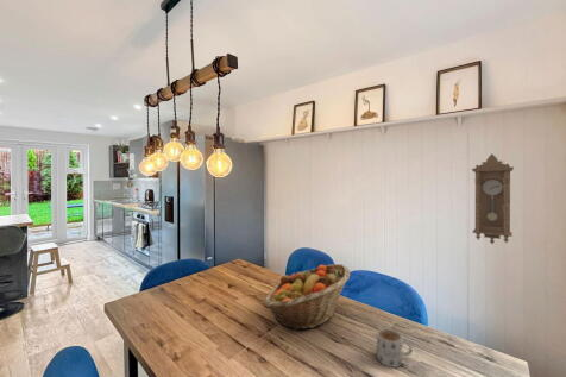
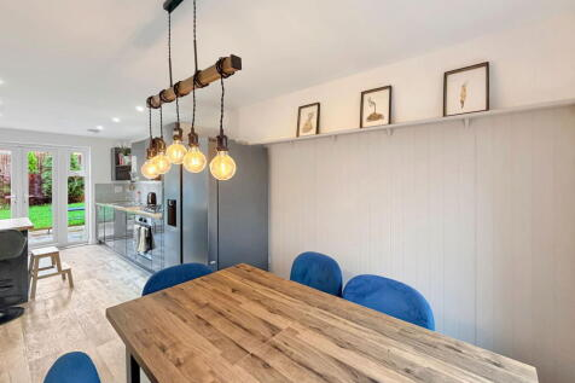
- fruit basket (308, 290)
- mug (394, 347)
- pendulum clock (491, 199)
